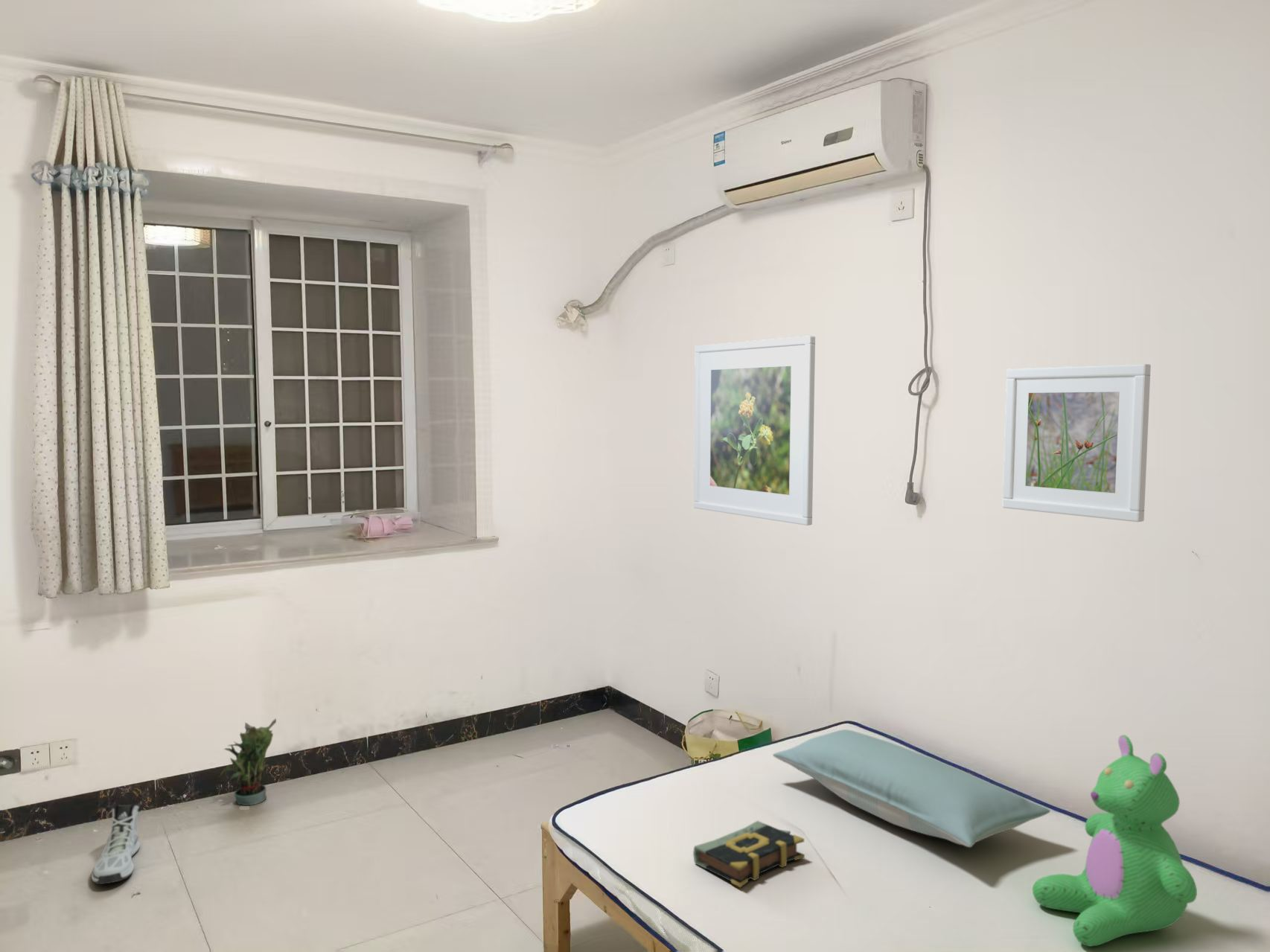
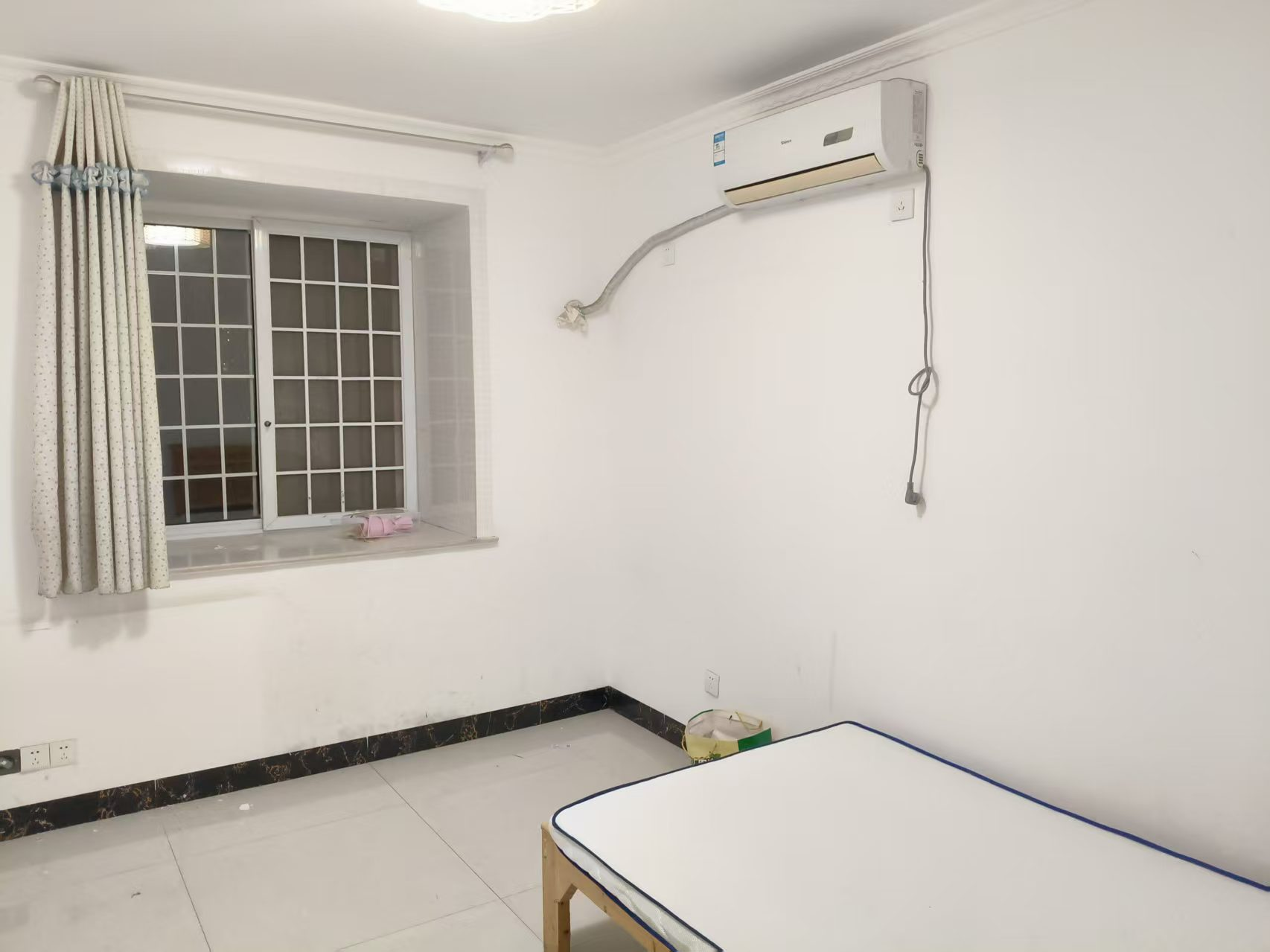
- potted plant (248, 761)
- pillow (900, 782)
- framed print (1071, 441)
- teddy bear (1112, 834)
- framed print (749, 429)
- sneaker (115, 839)
- book (754, 847)
